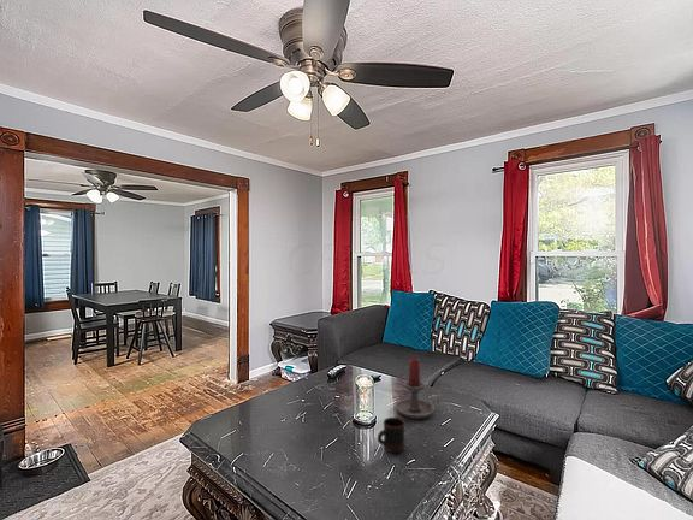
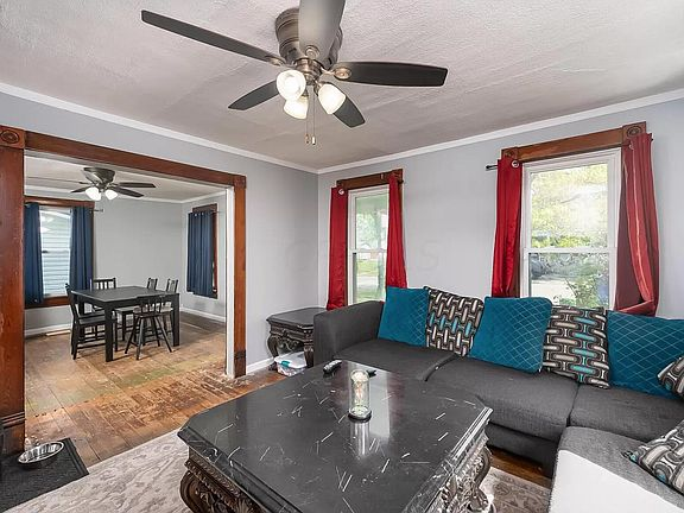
- mug (390, 436)
- candle holder (419, 384)
